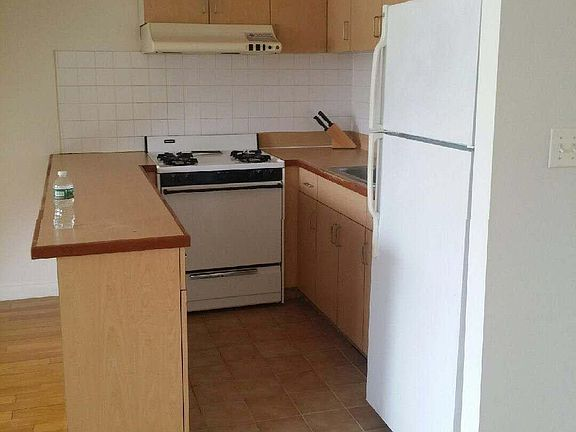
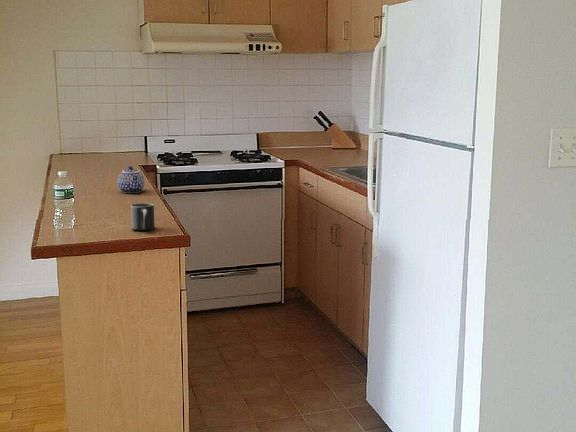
+ teapot (131, 179)
+ mug (143, 217)
